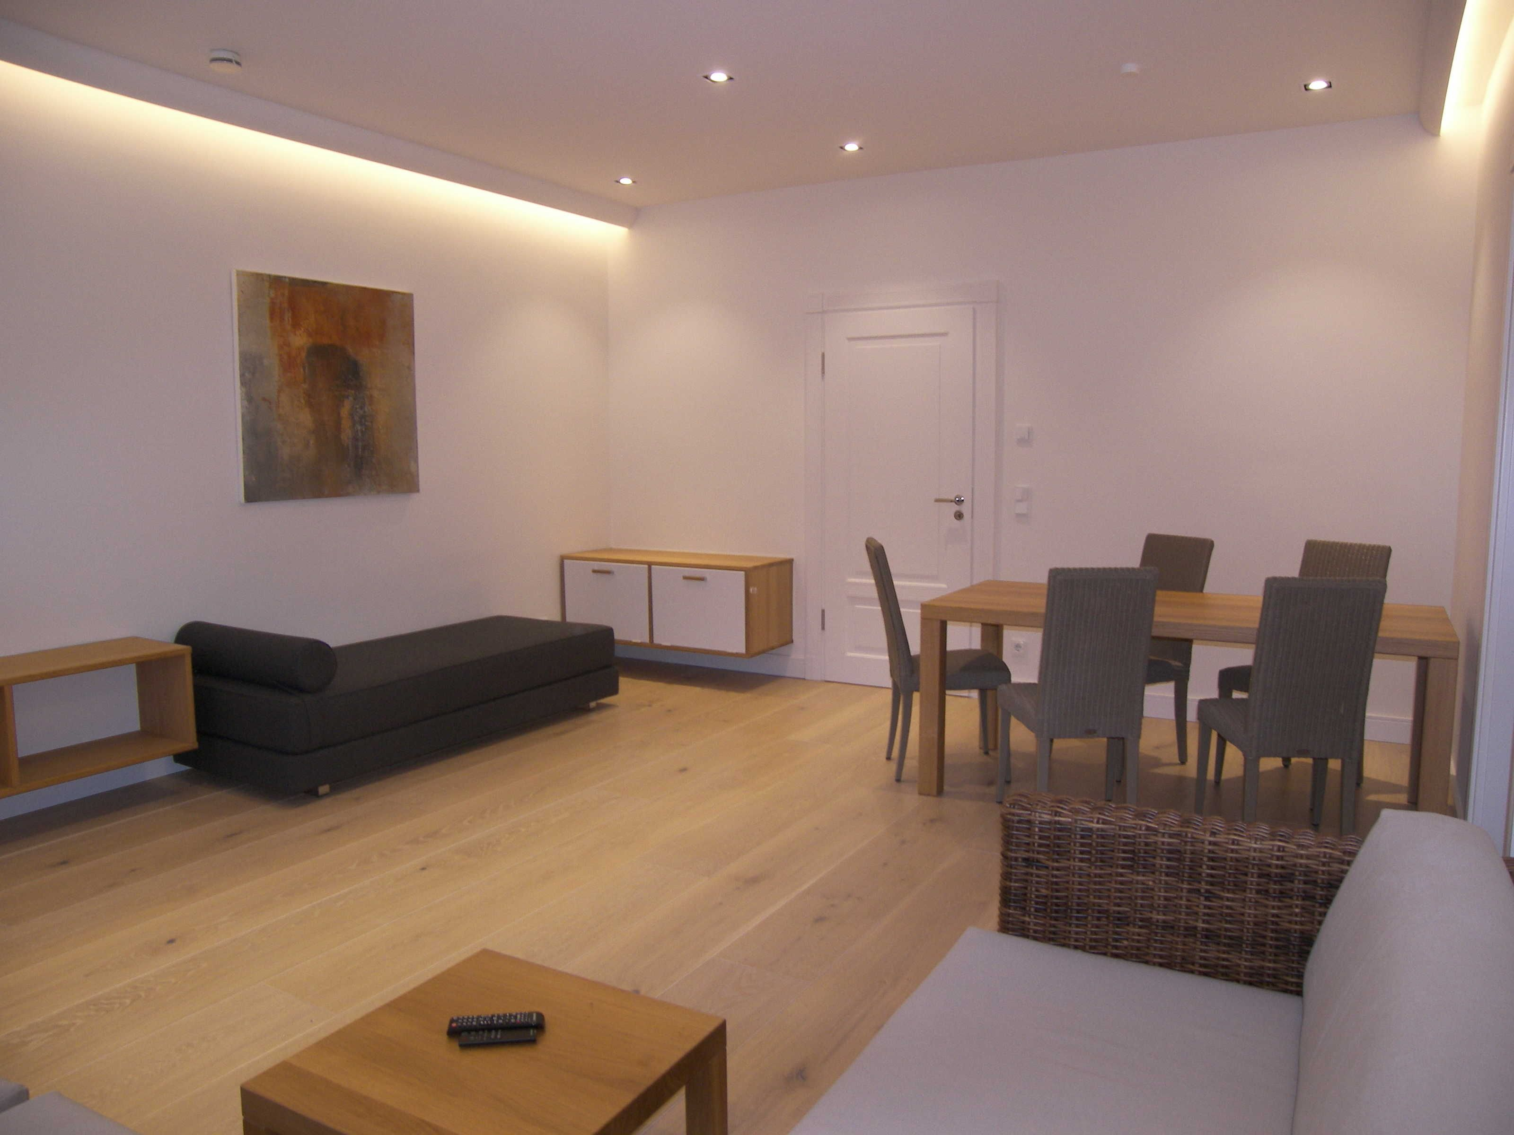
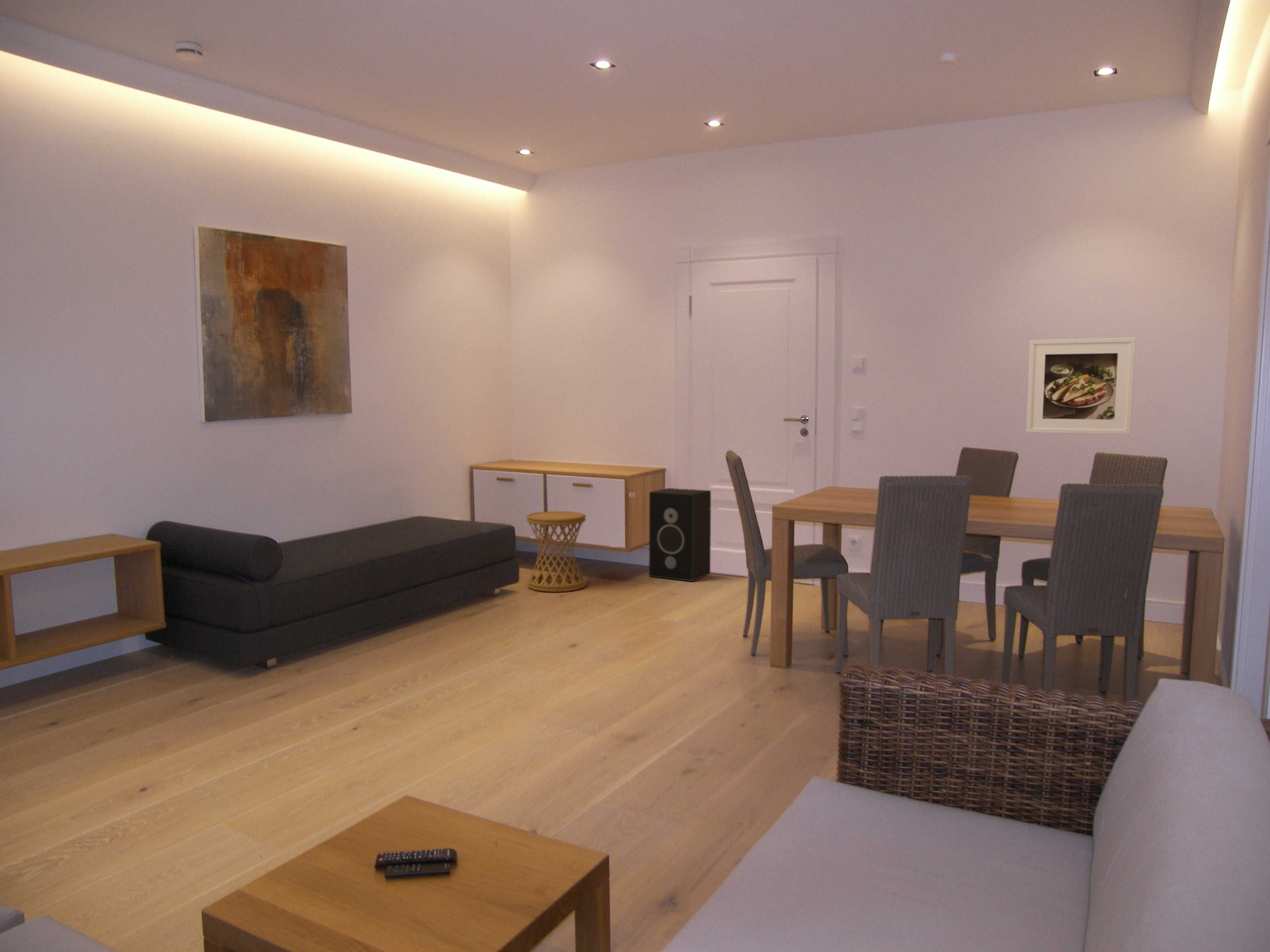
+ side table (556, 550)
+ speaker (680, 533)
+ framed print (1079, 386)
